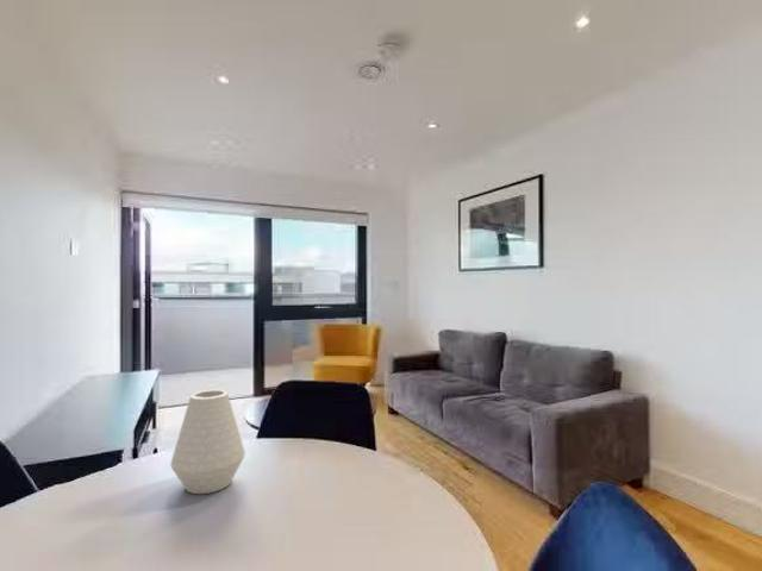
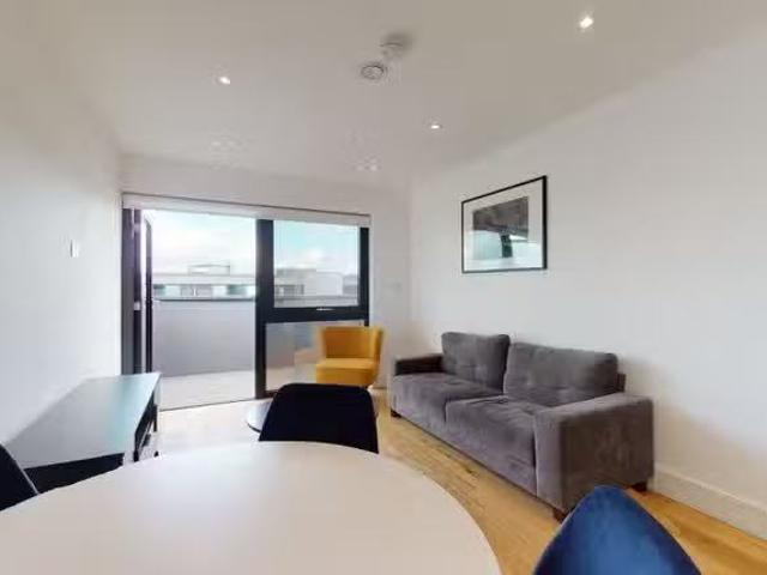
- vase (208, 438)
